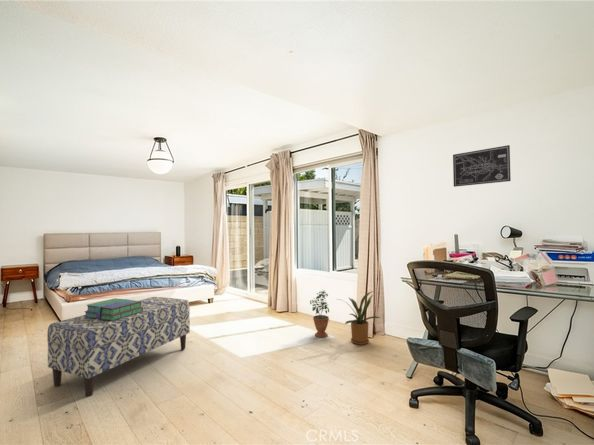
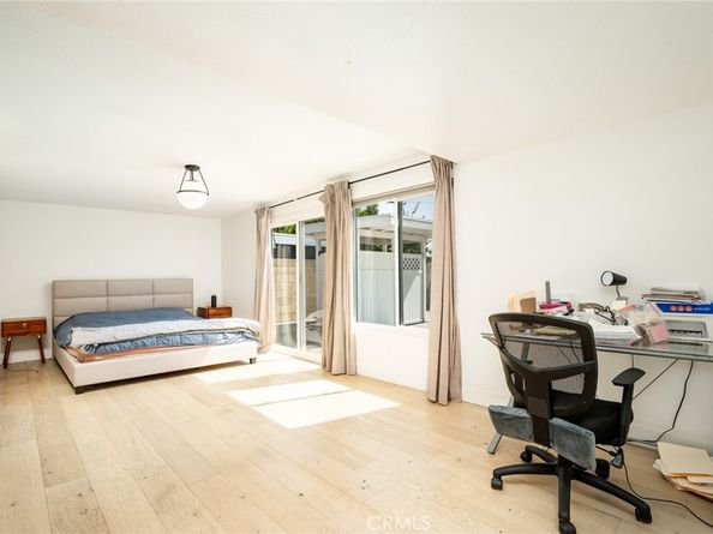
- bench (128, 337)
- stack of books (114, 308)
- potted plant (318, 312)
- wall art (480, 167)
- house plant (358, 315)
